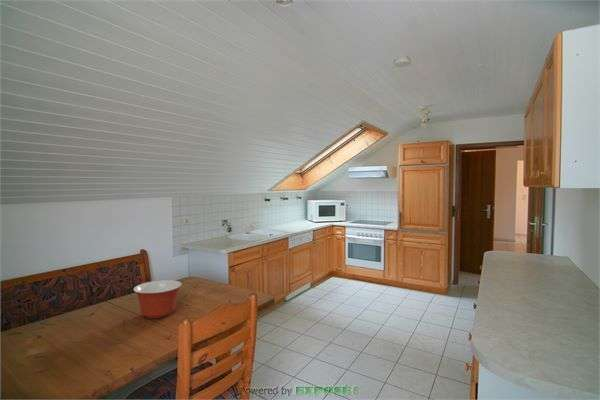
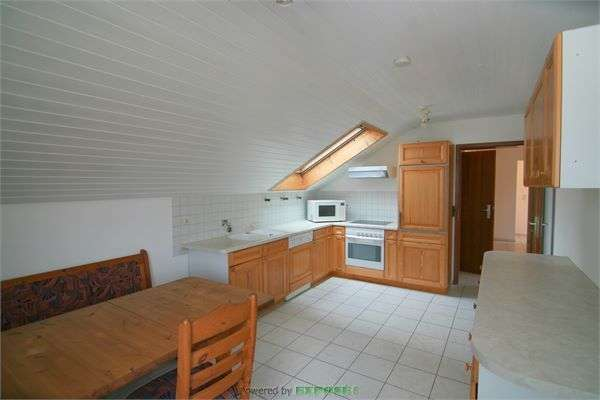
- mixing bowl (158, 300)
